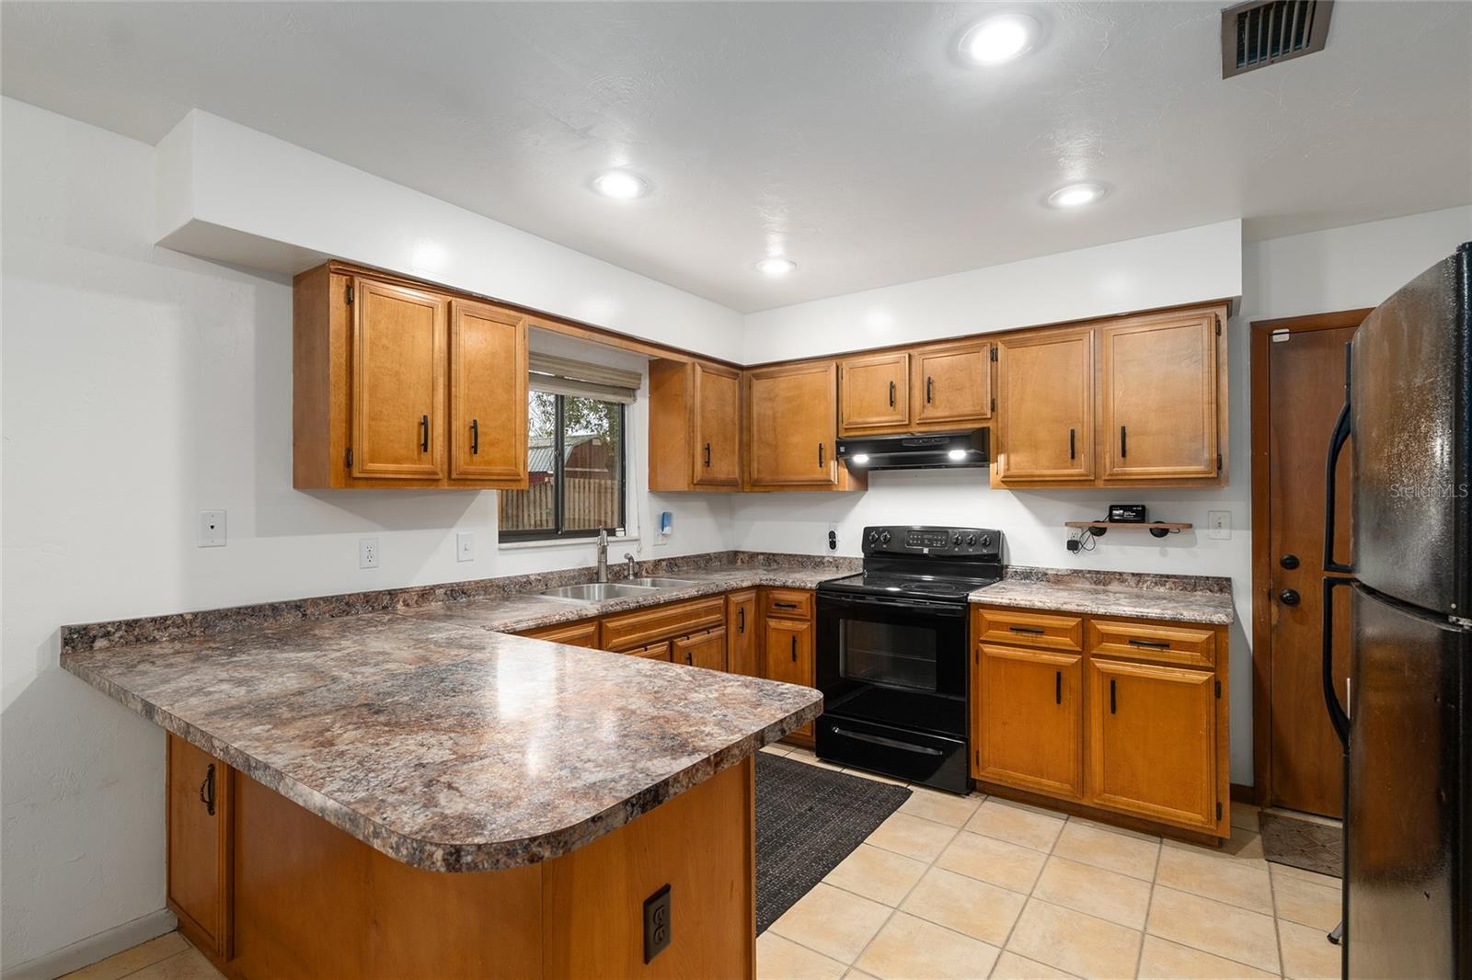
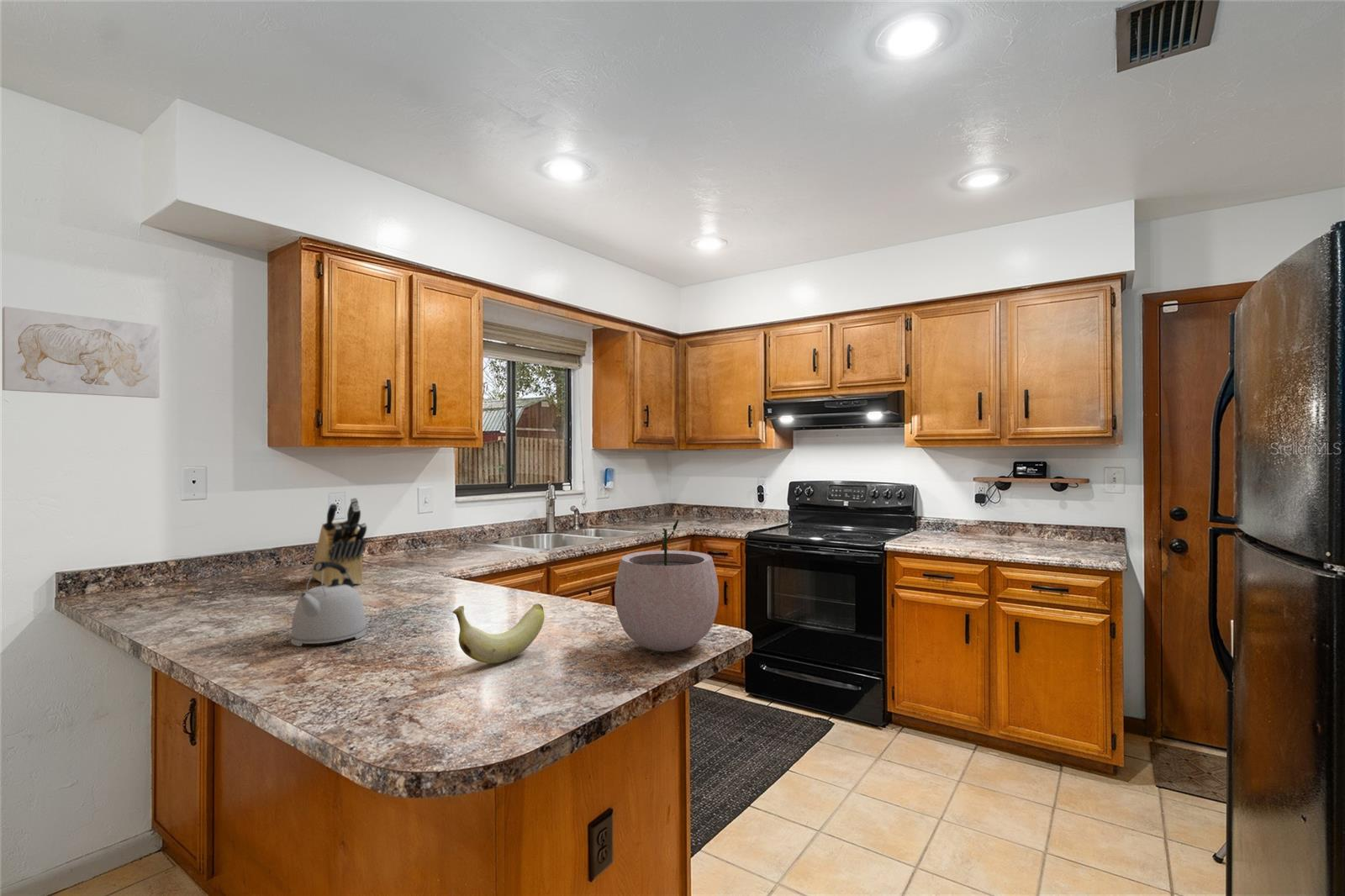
+ banana (502, 633)
+ wall art (86, 356)
+ kettle (328, 598)
+ knife block (339, 540)
+ plant pot (667, 582)
